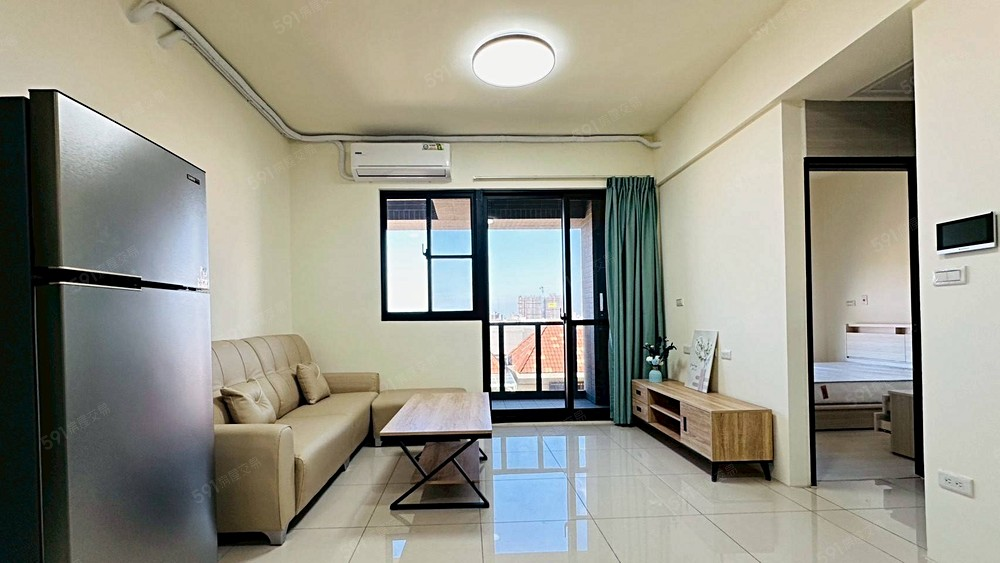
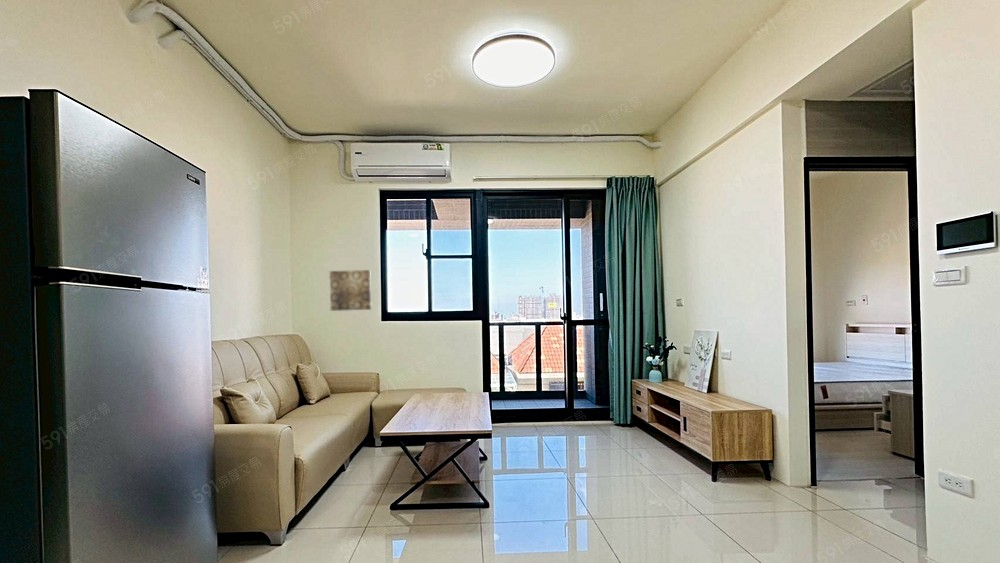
+ wall art (350, 290)
